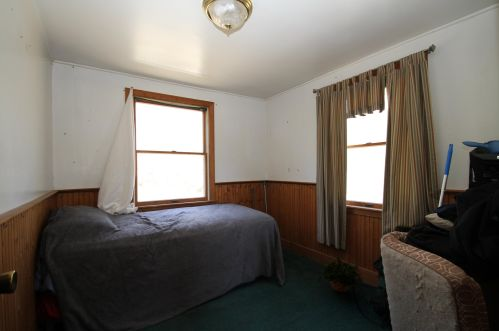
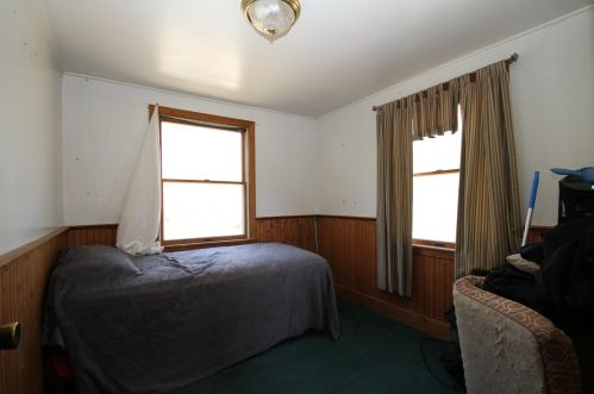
- potted plant (339, 274)
